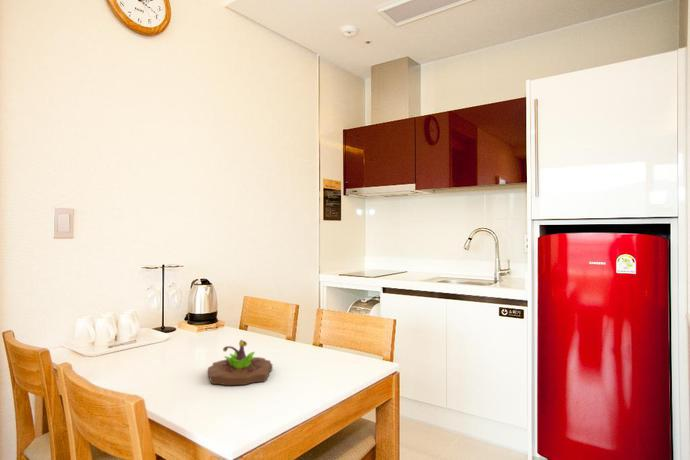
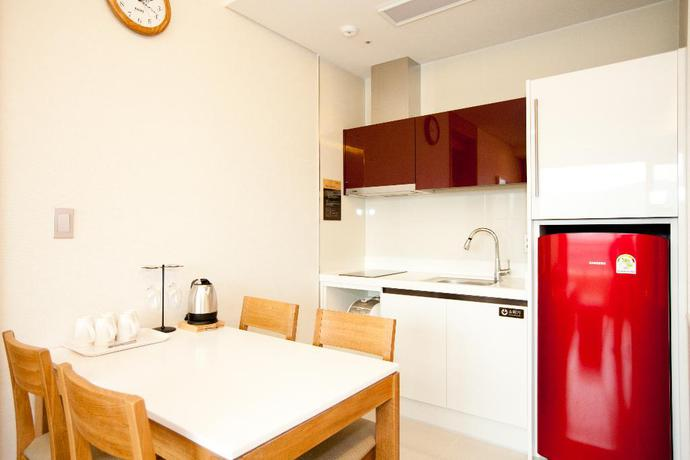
- succulent planter (240, 356)
